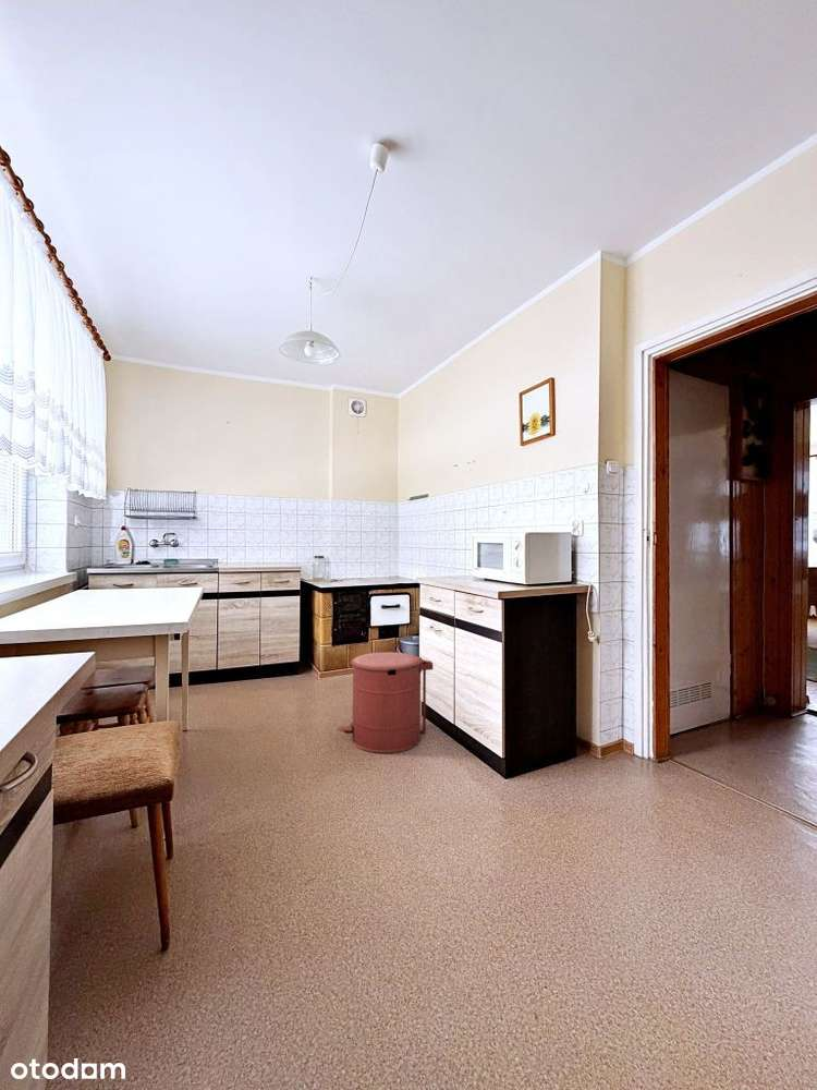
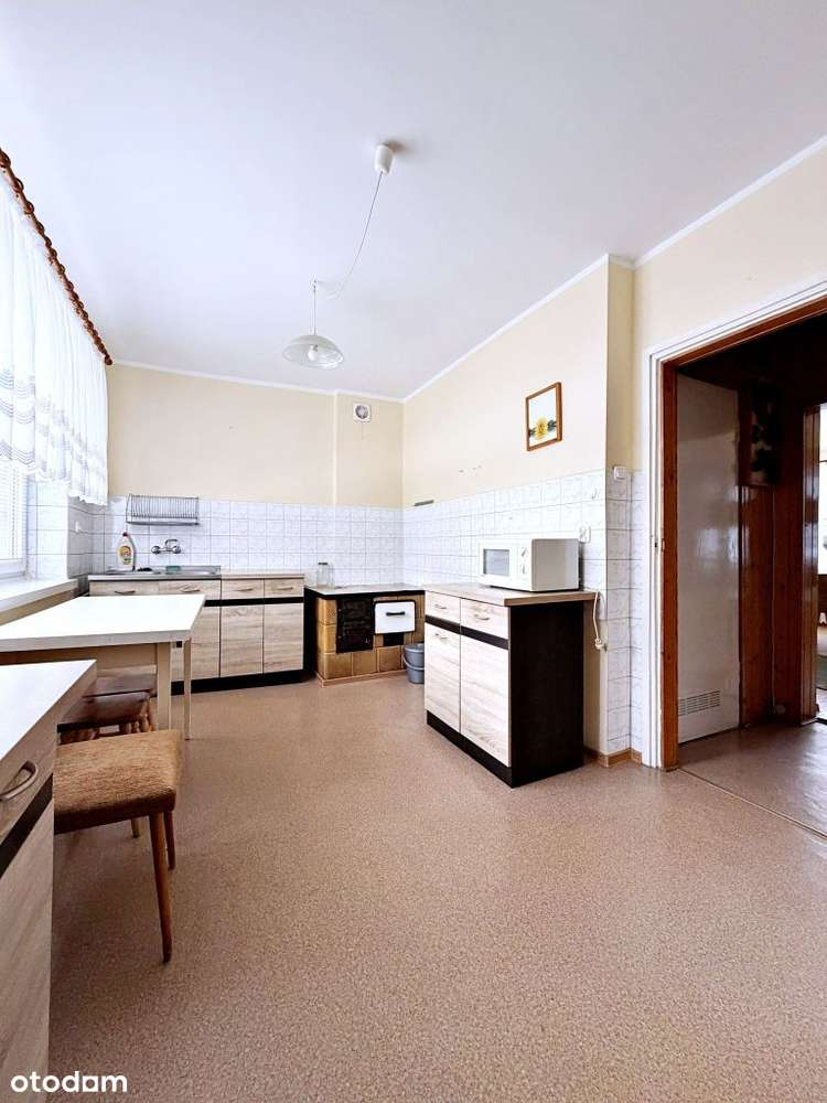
- trash can (386, 698)
